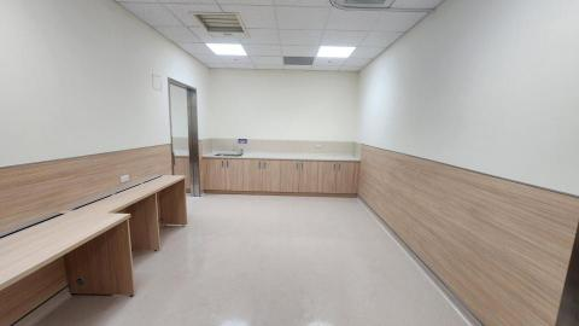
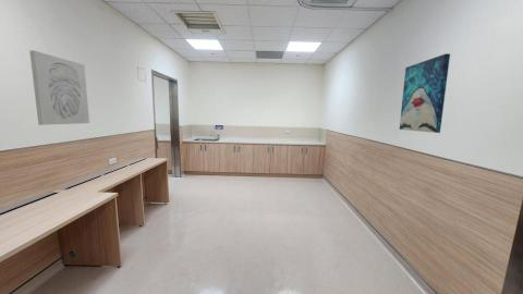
+ wall art (63, 91)
+ wall art (421, 97)
